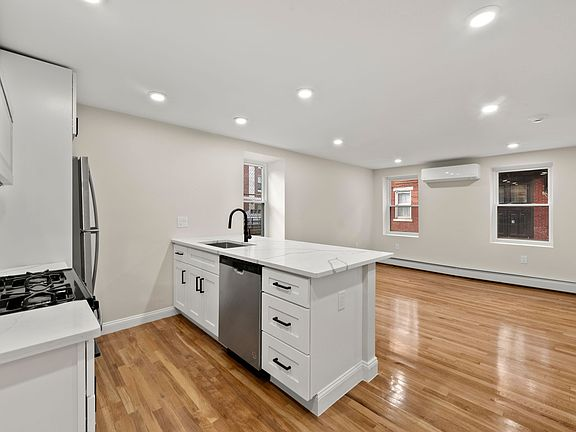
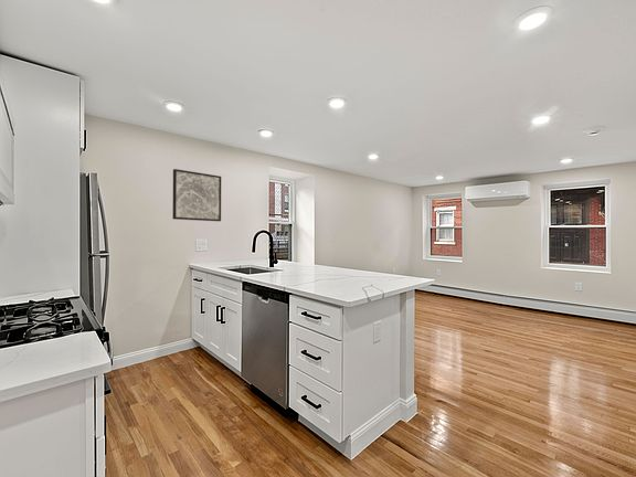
+ wall art (198, 197)
